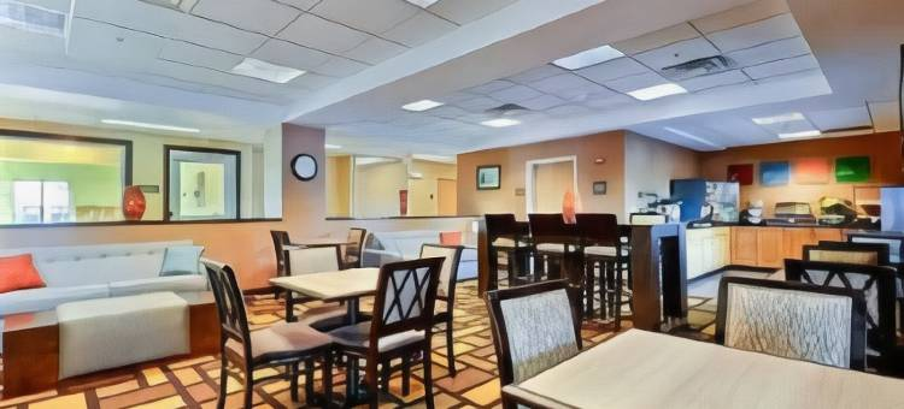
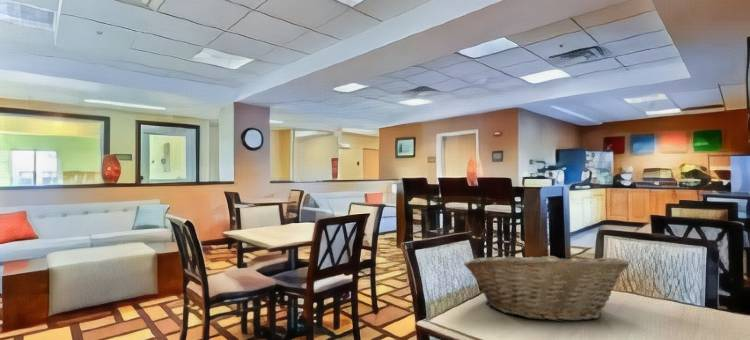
+ fruit basket (541, 276)
